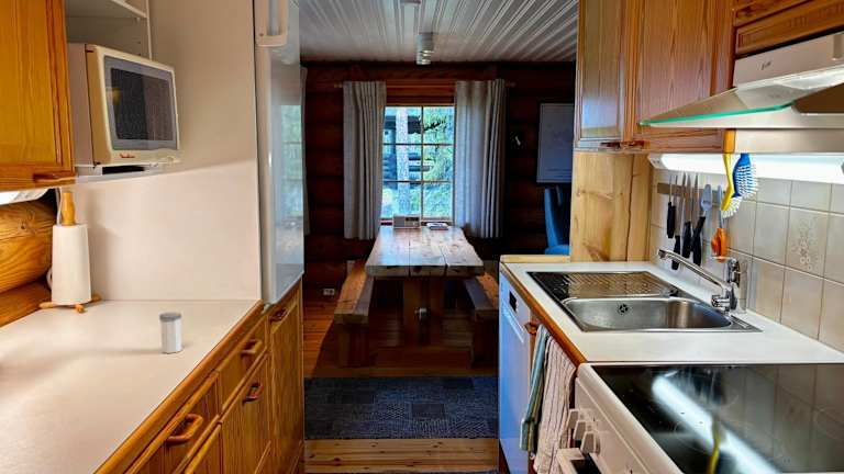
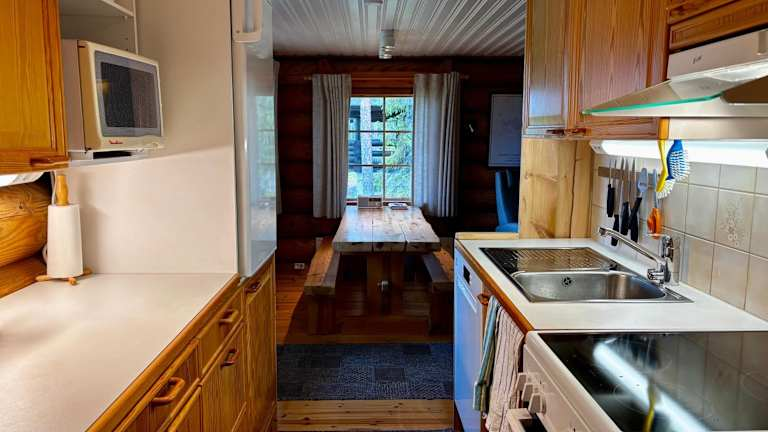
- salt shaker (170, 332)
